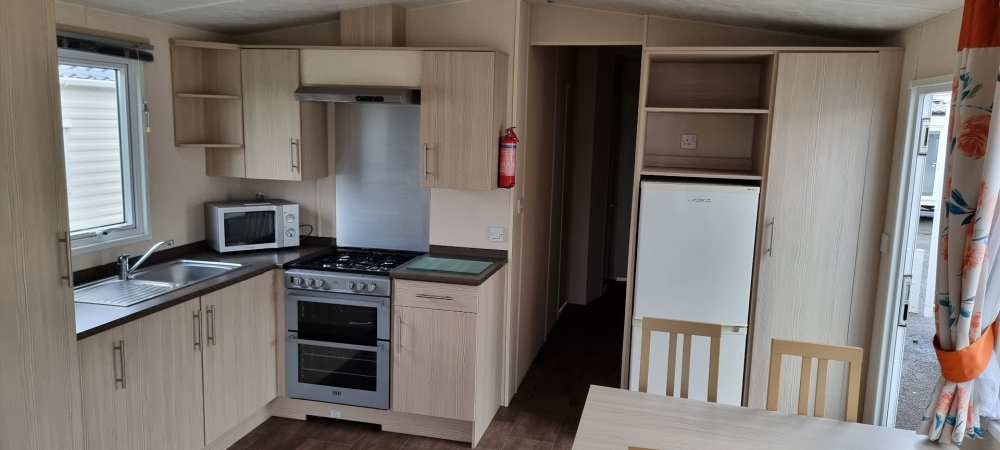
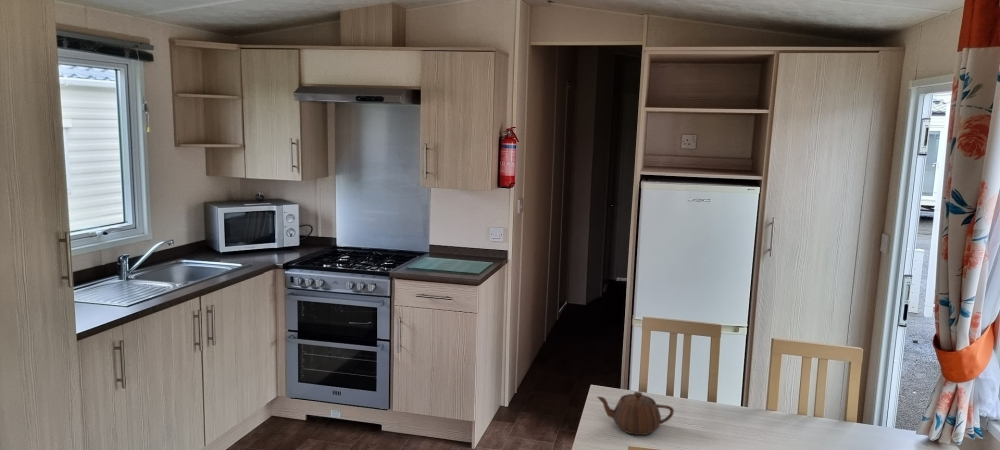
+ teapot (634, 410)
